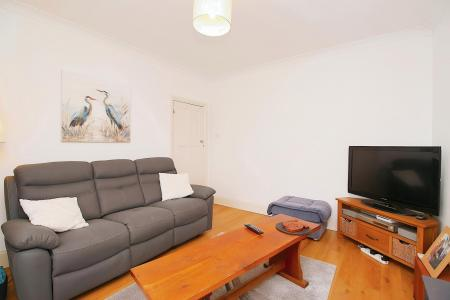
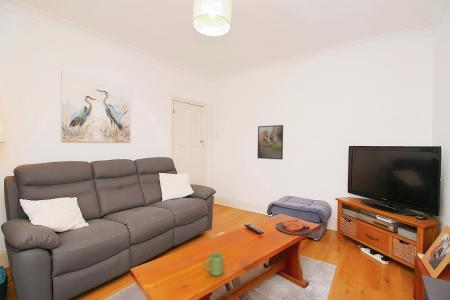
+ mug (213, 264)
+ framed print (269, 142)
